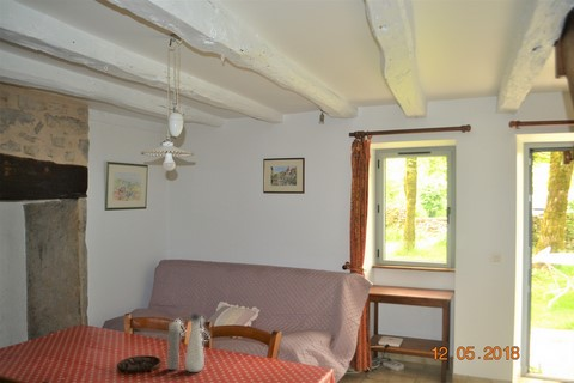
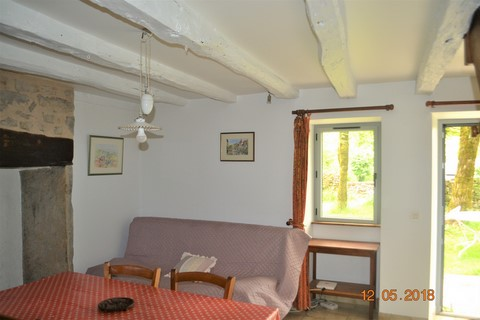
- water bottle (189, 341)
